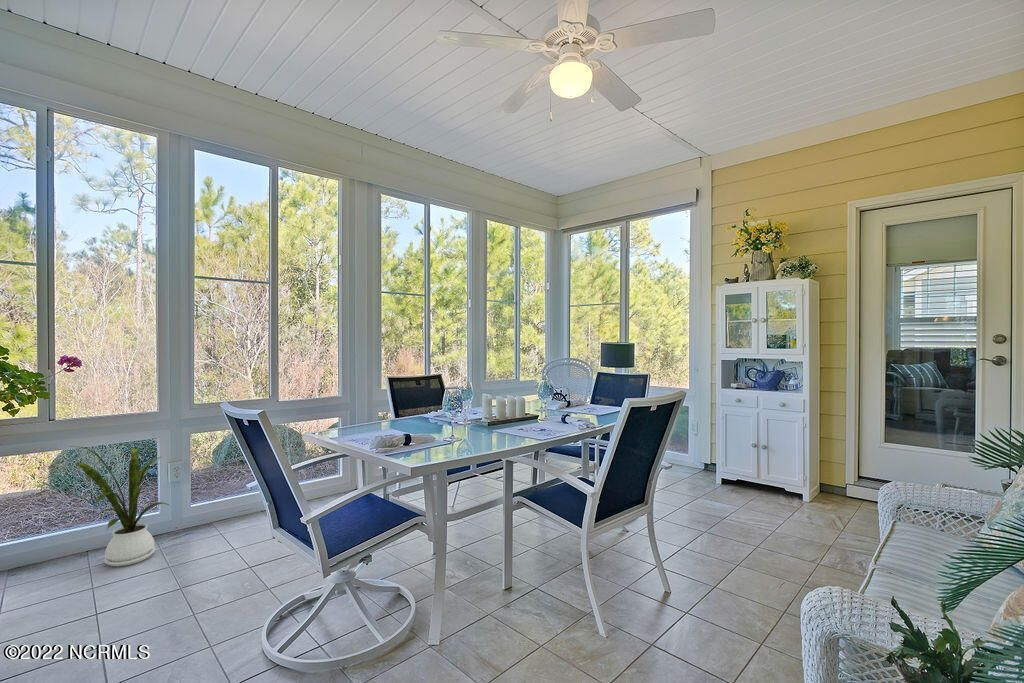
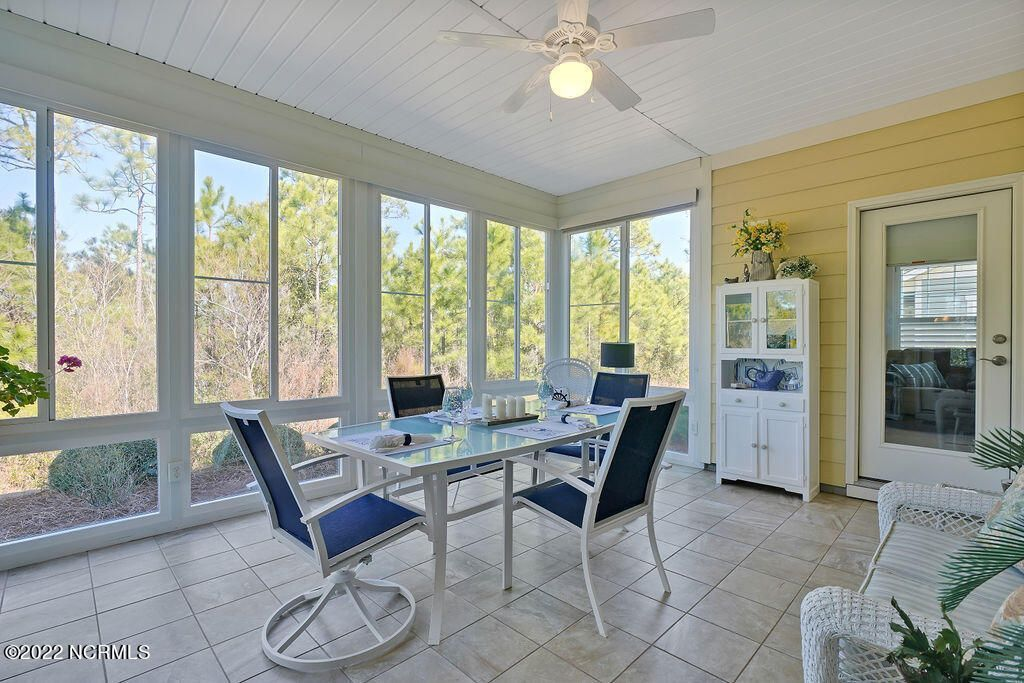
- house plant (123, 499)
